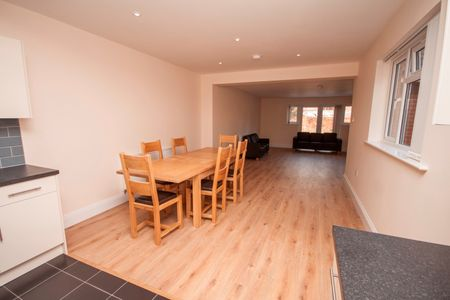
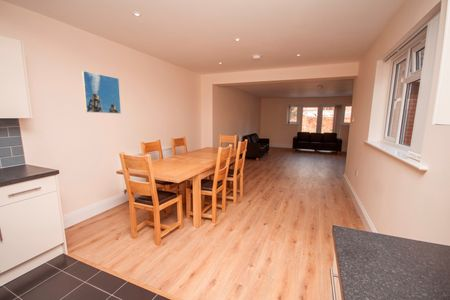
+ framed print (103, 94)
